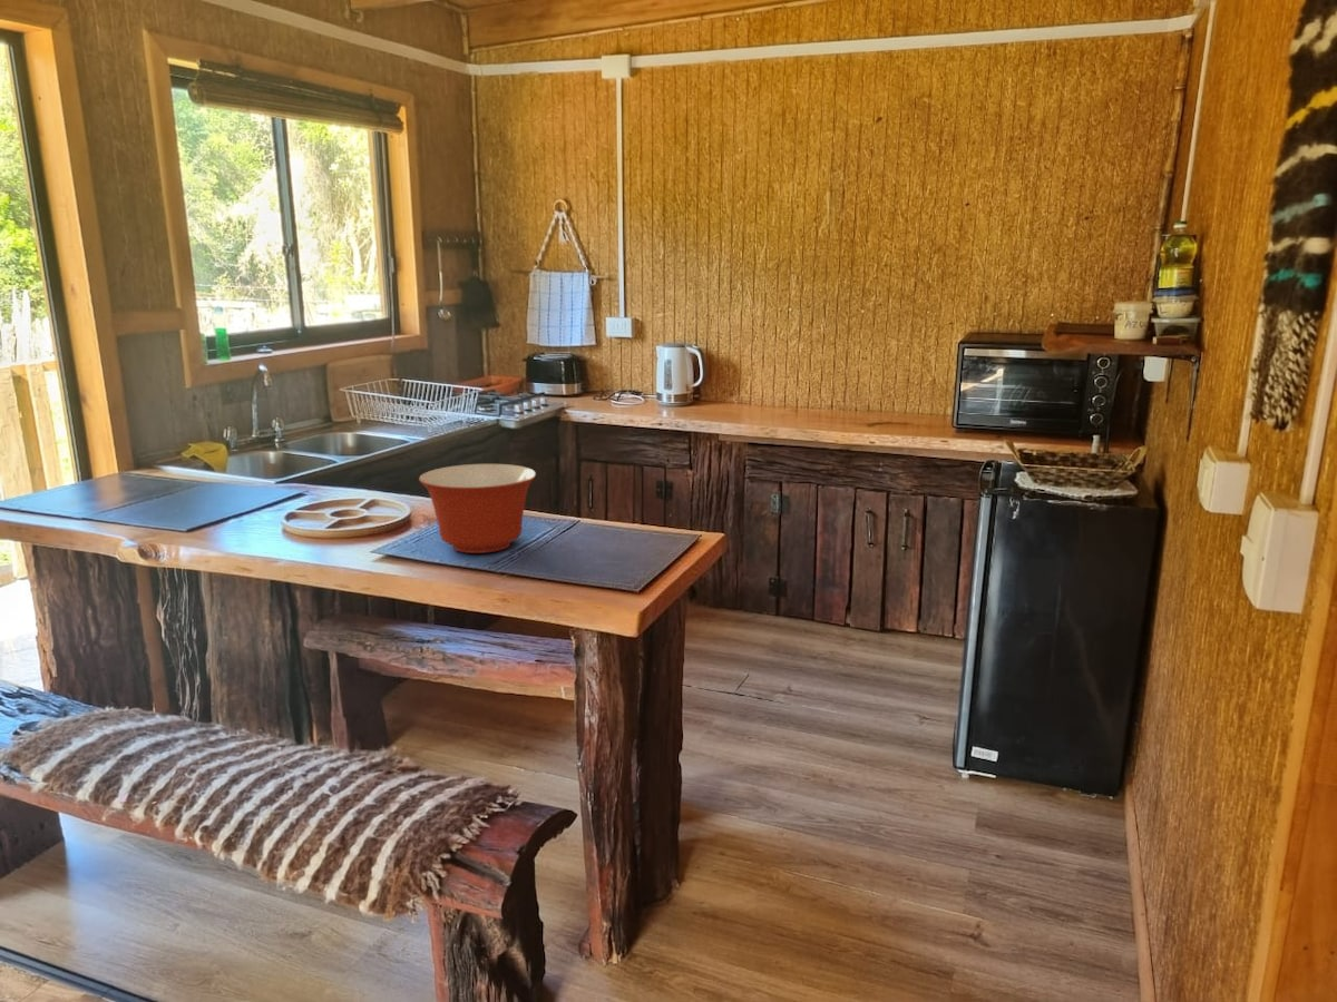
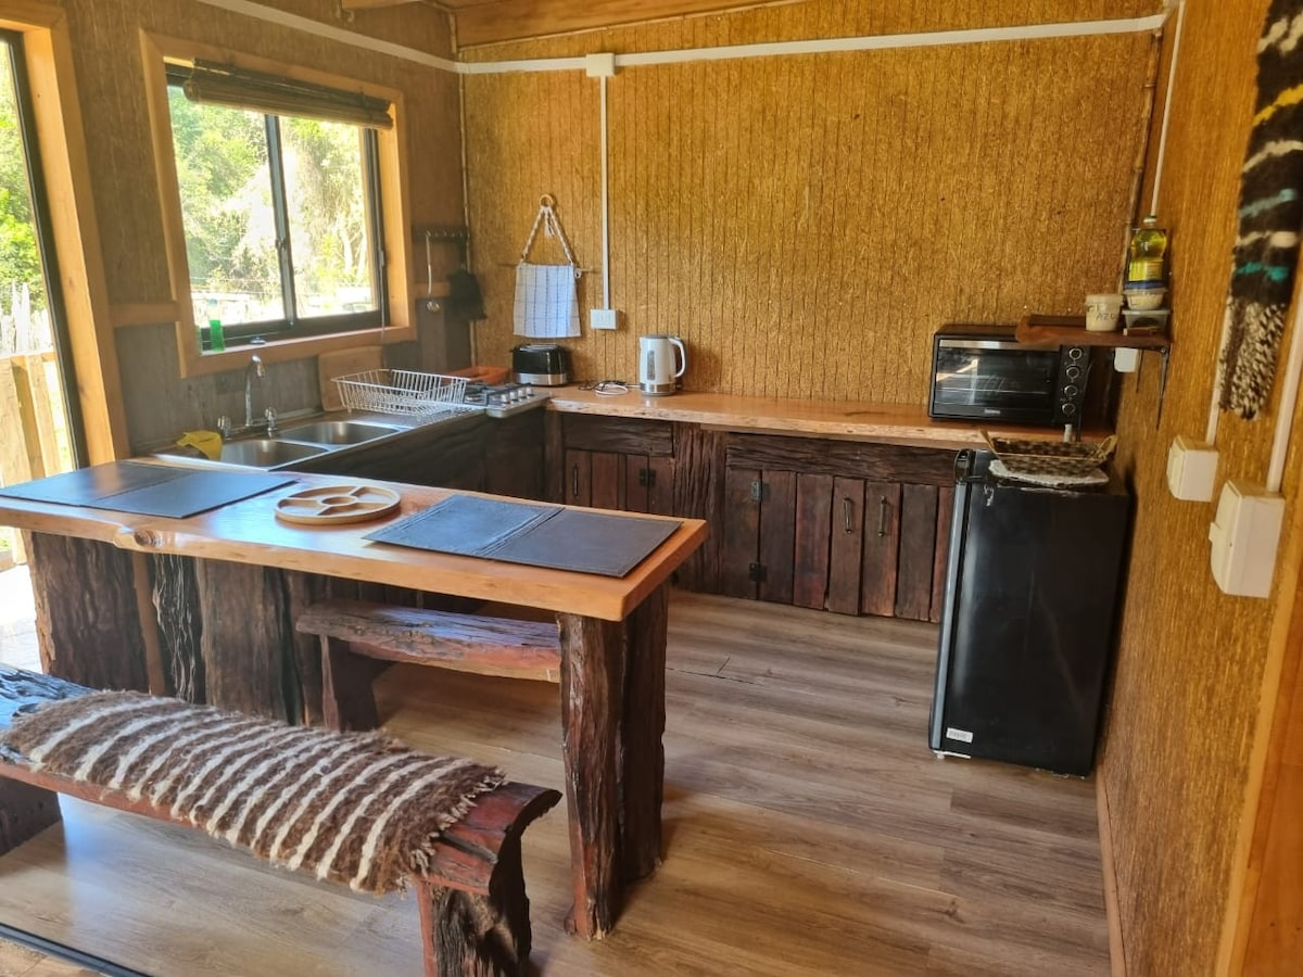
- mixing bowl (479, 510)
